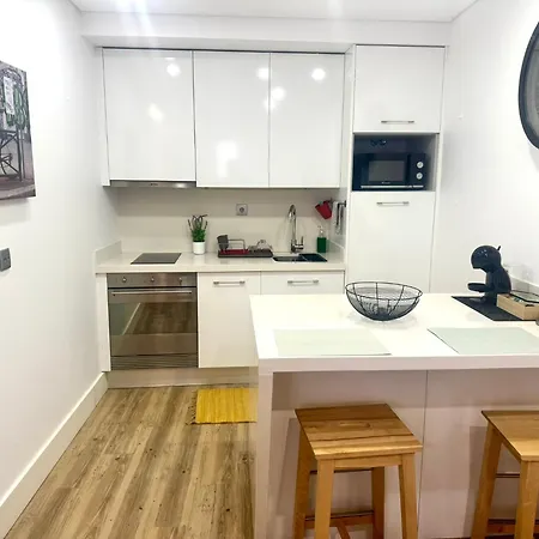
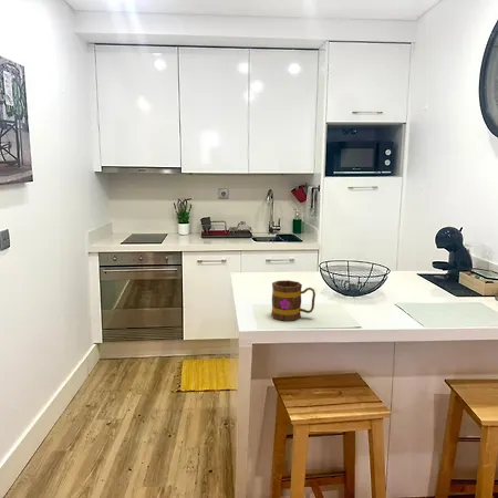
+ mug (292, 300)
